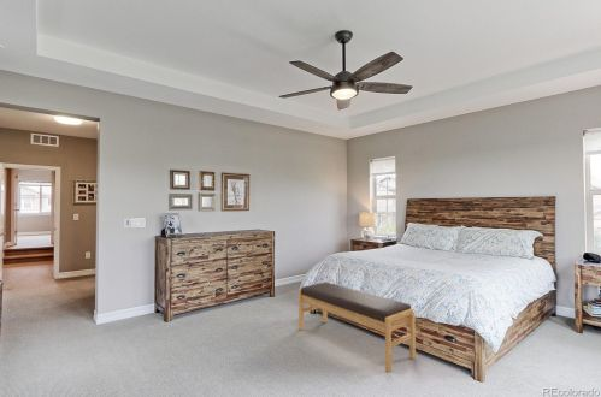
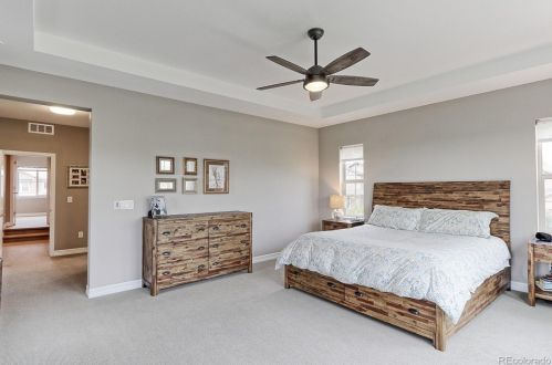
- bench (350, 318)
